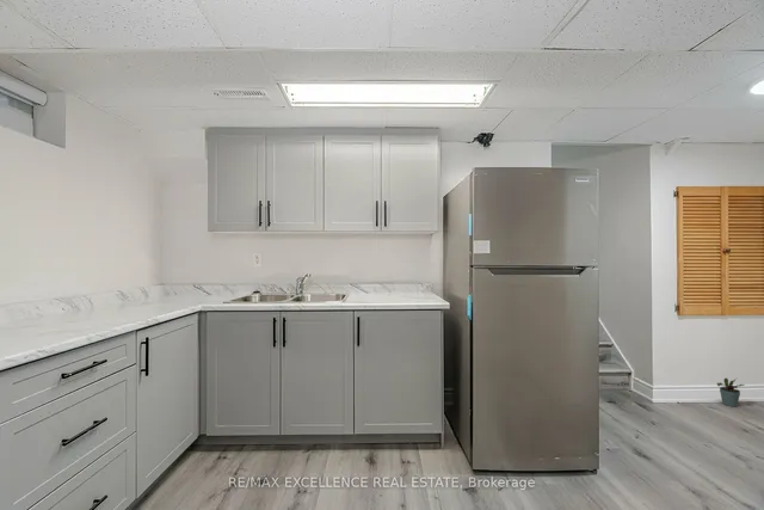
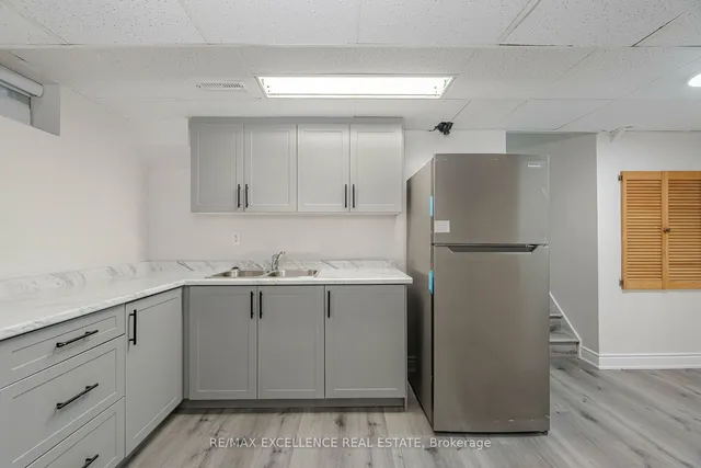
- potted plant (731, 391)
